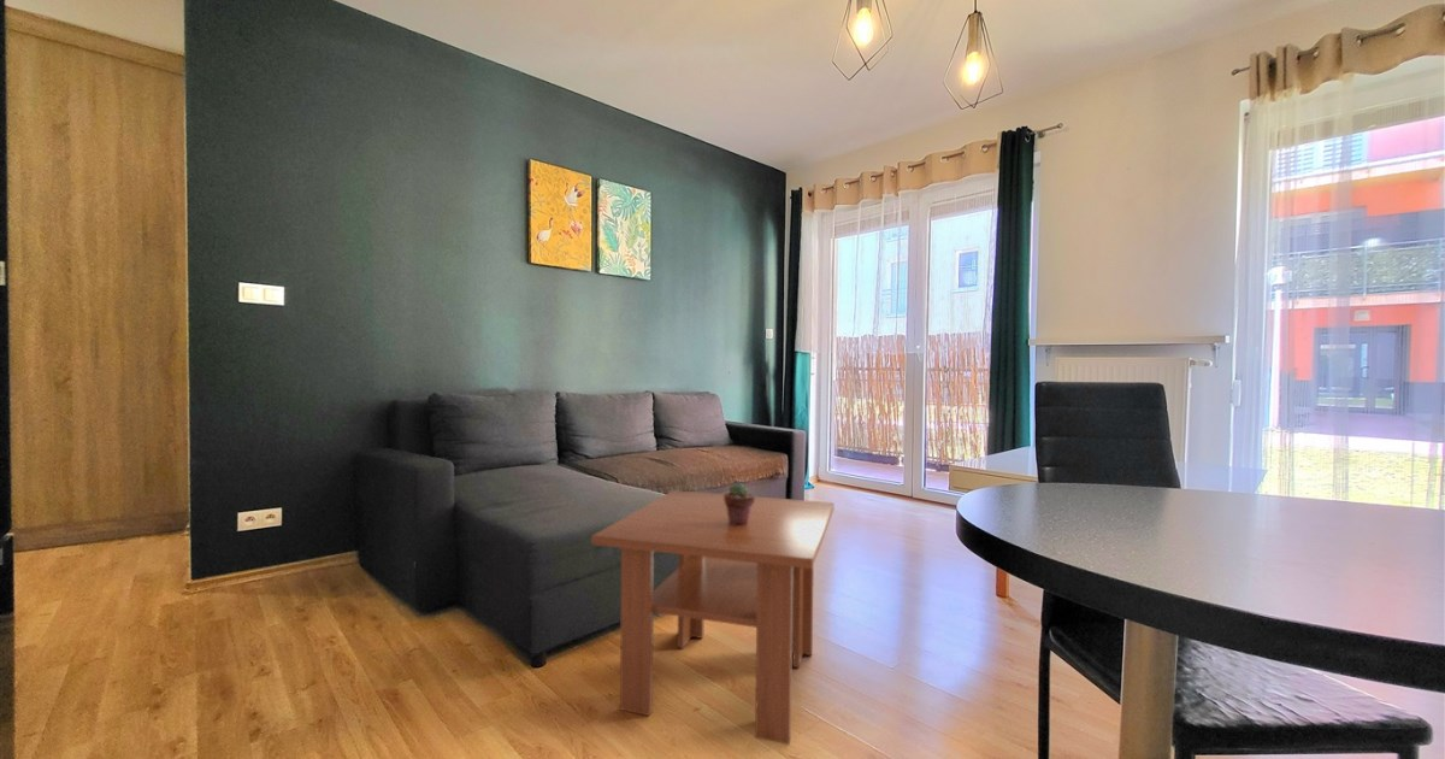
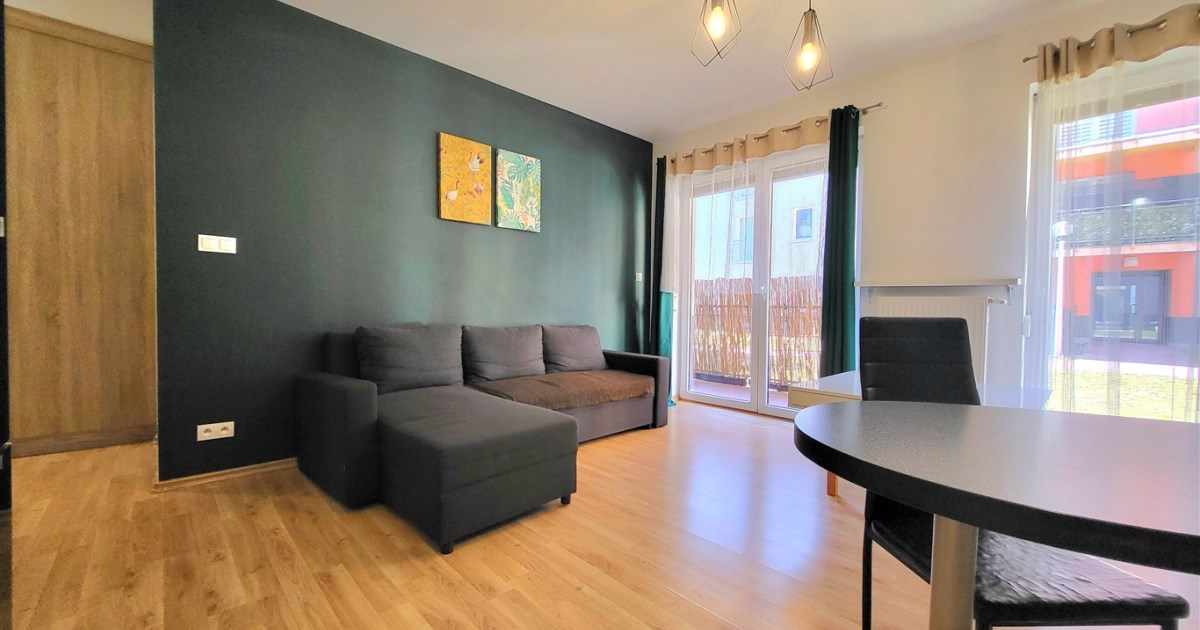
- potted succulent (738, 501)
- coffee table (726, 598)
